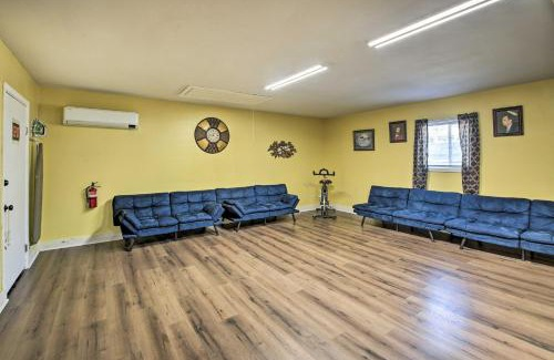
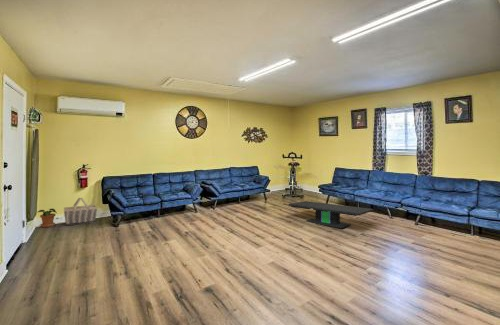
+ potted plant (46, 218)
+ basket (80, 210)
+ coffee table (328, 215)
